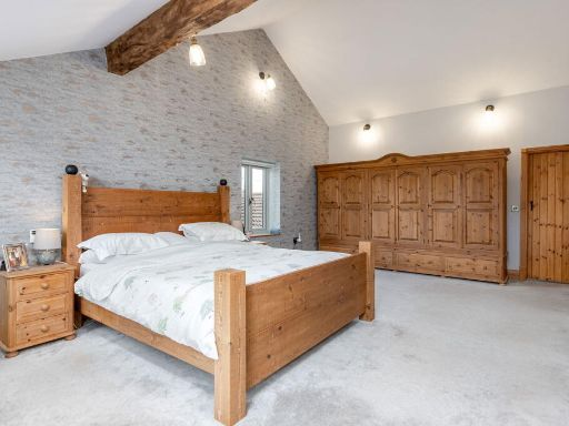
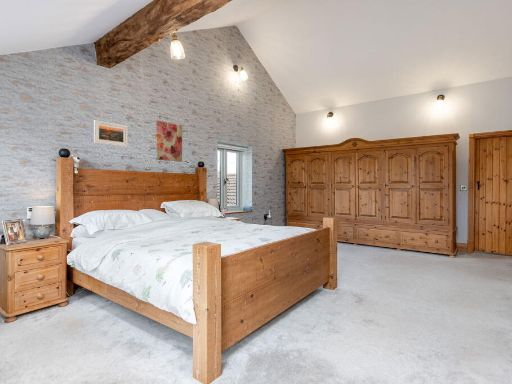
+ wall art (169, 141)
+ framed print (111, 134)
